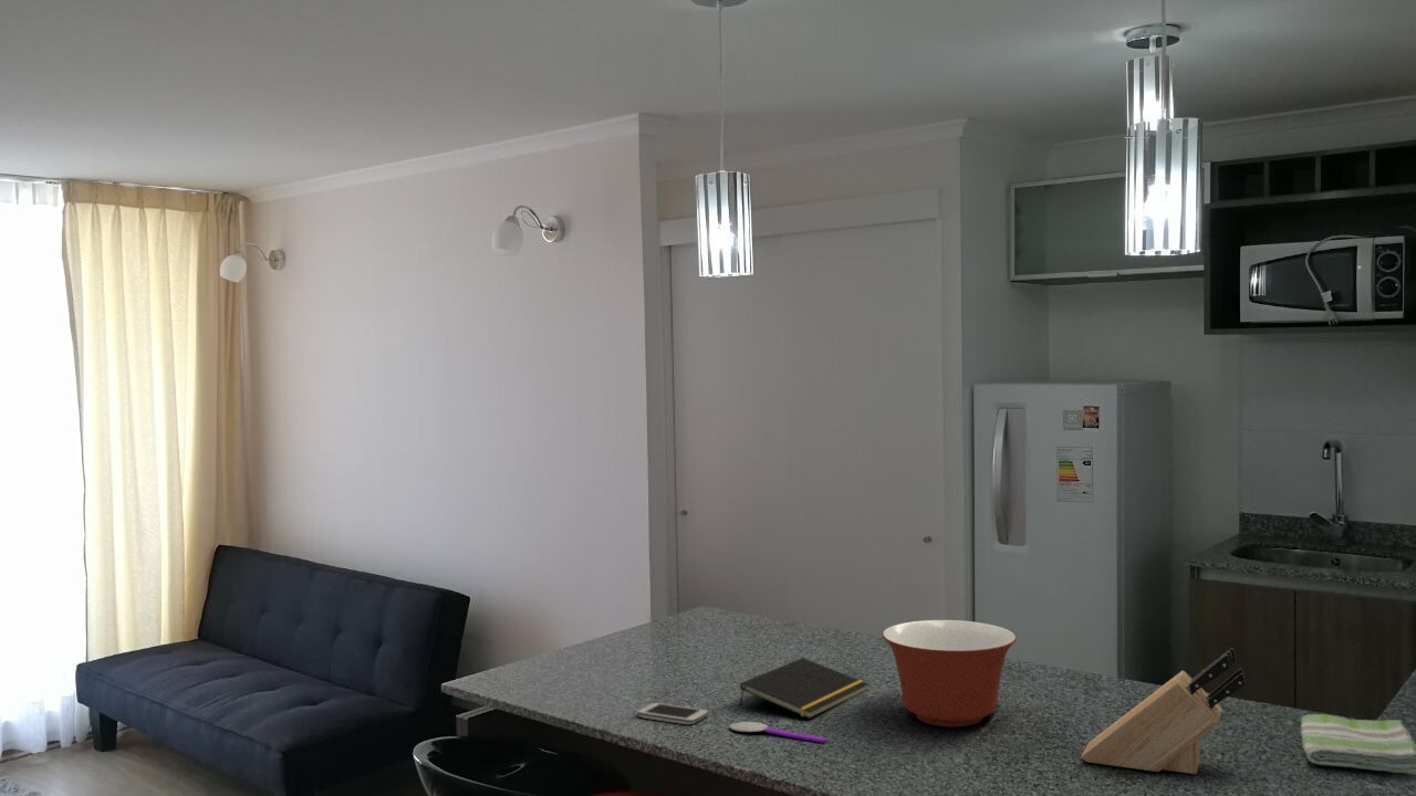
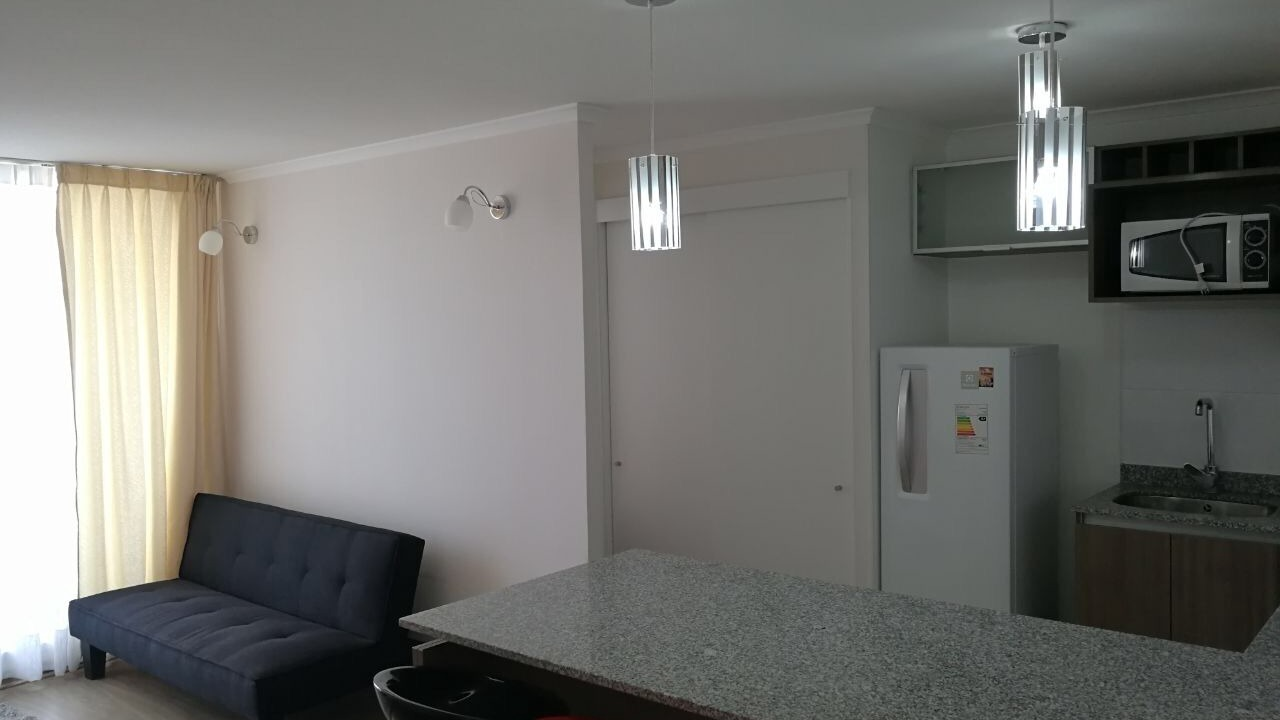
- spoon (777, 731)
- dish towel (1357, 739)
- mixing bowl (948, 675)
- smartphone (673, 713)
- notepad (805, 685)
- knife block (1162, 704)
